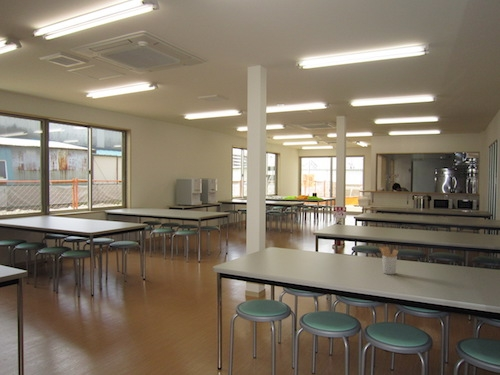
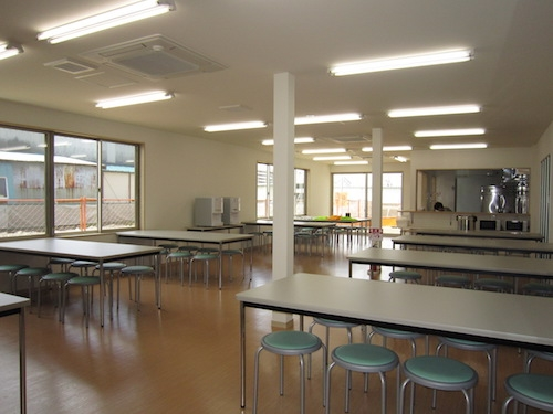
- utensil holder (387, 259)
